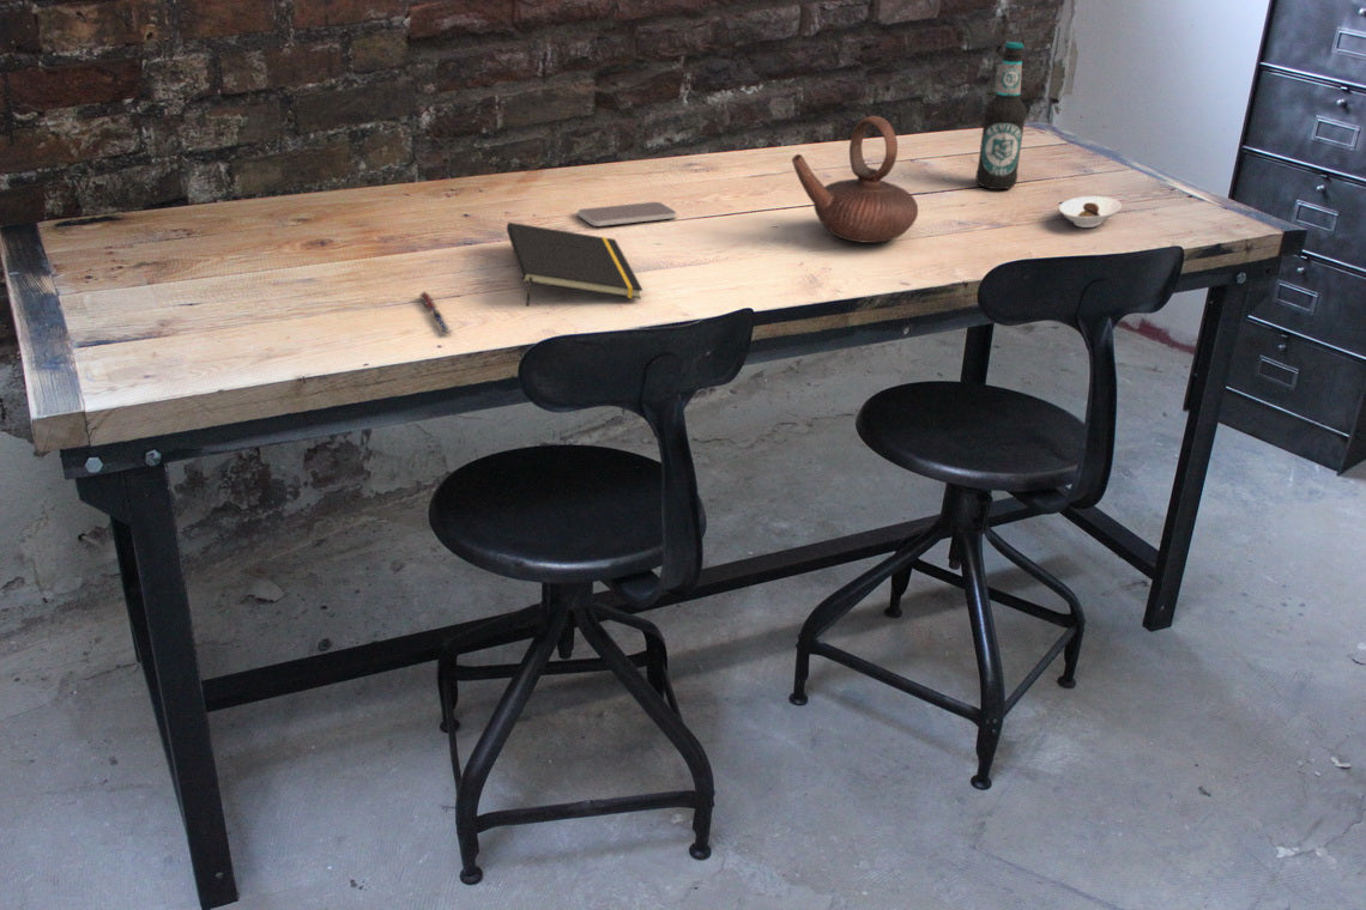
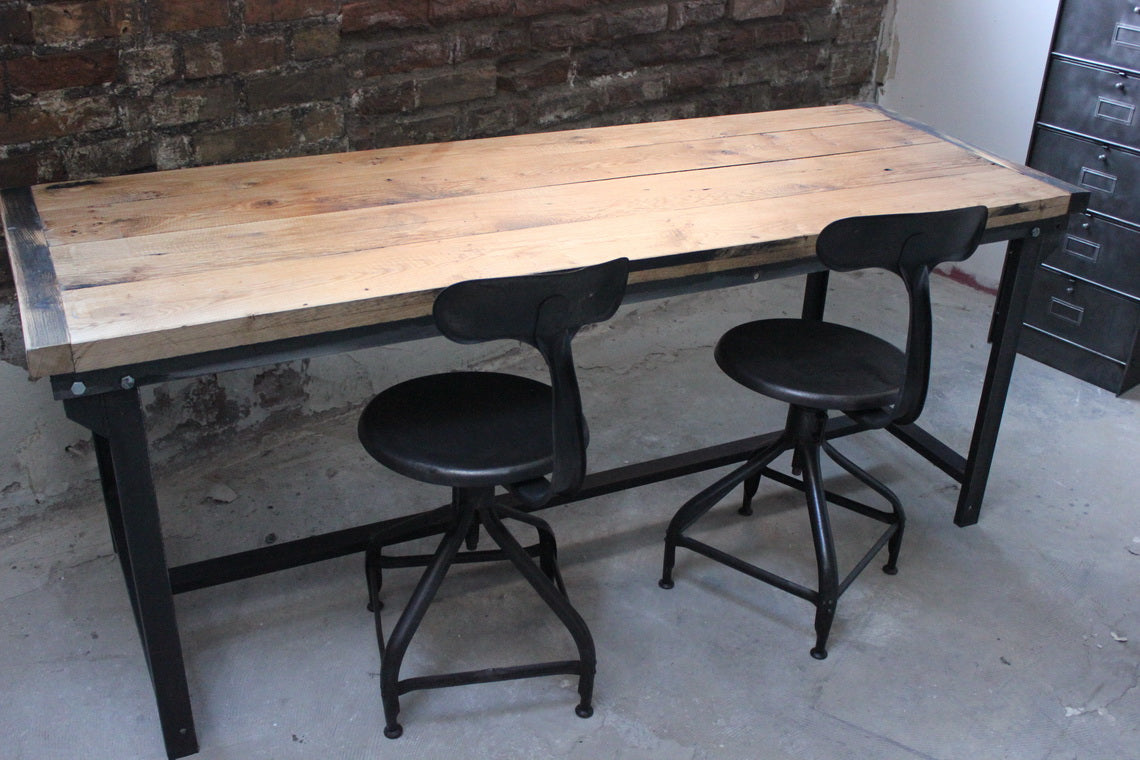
- notepad (572, 259)
- pen (435, 311)
- saucer (1089, 212)
- teapot (853, 180)
- smartphone (627, 213)
- bottle (1004, 115)
